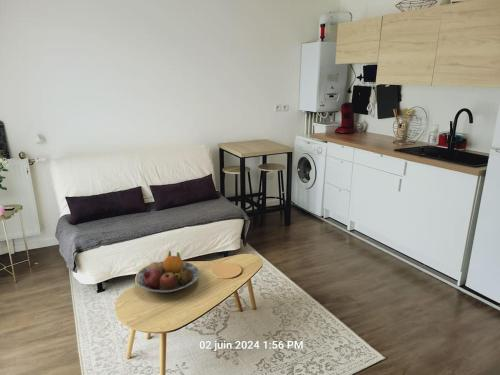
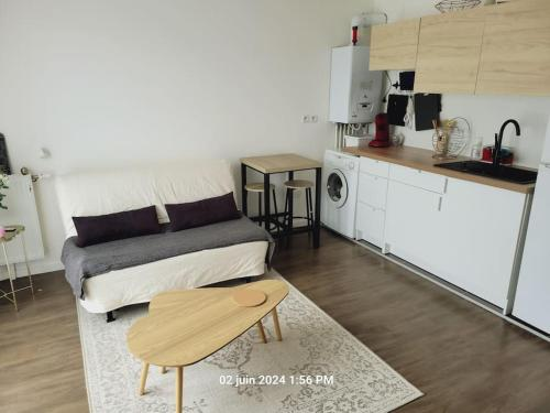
- fruit bowl (167, 272)
